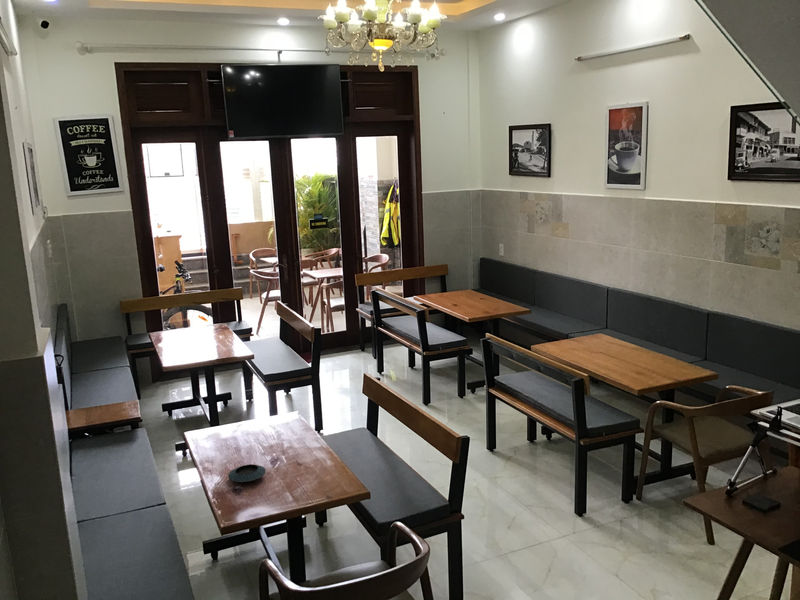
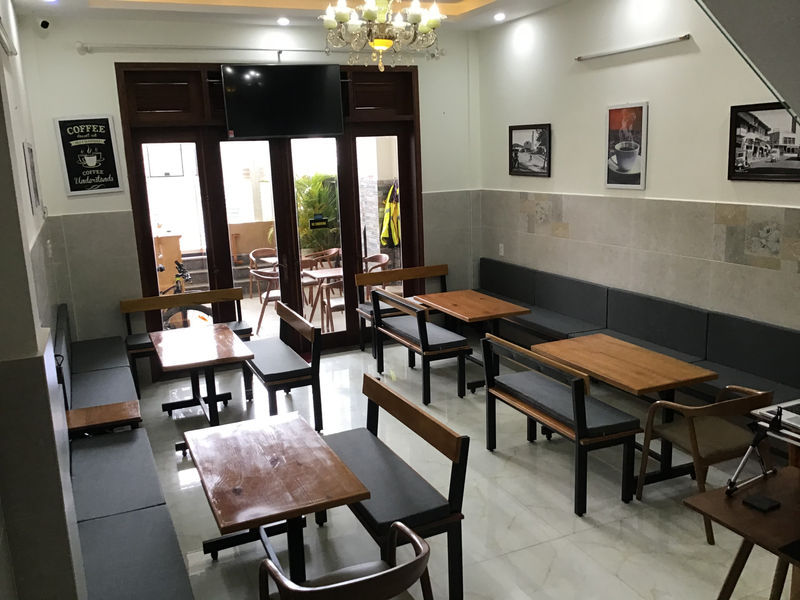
- saucer (246, 472)
